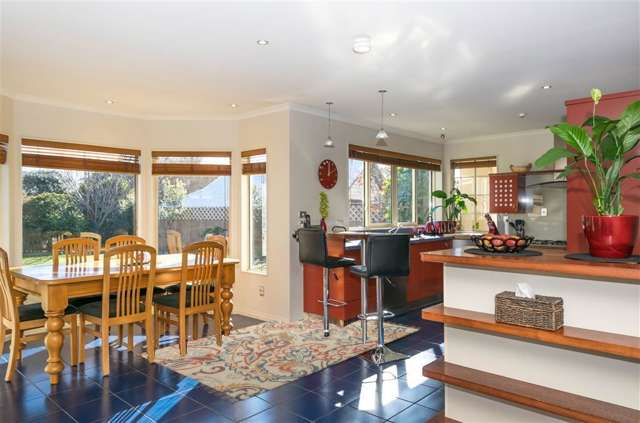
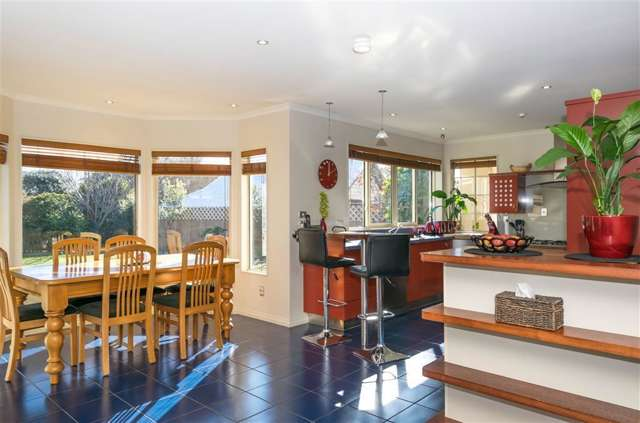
- rug (290, 341)
